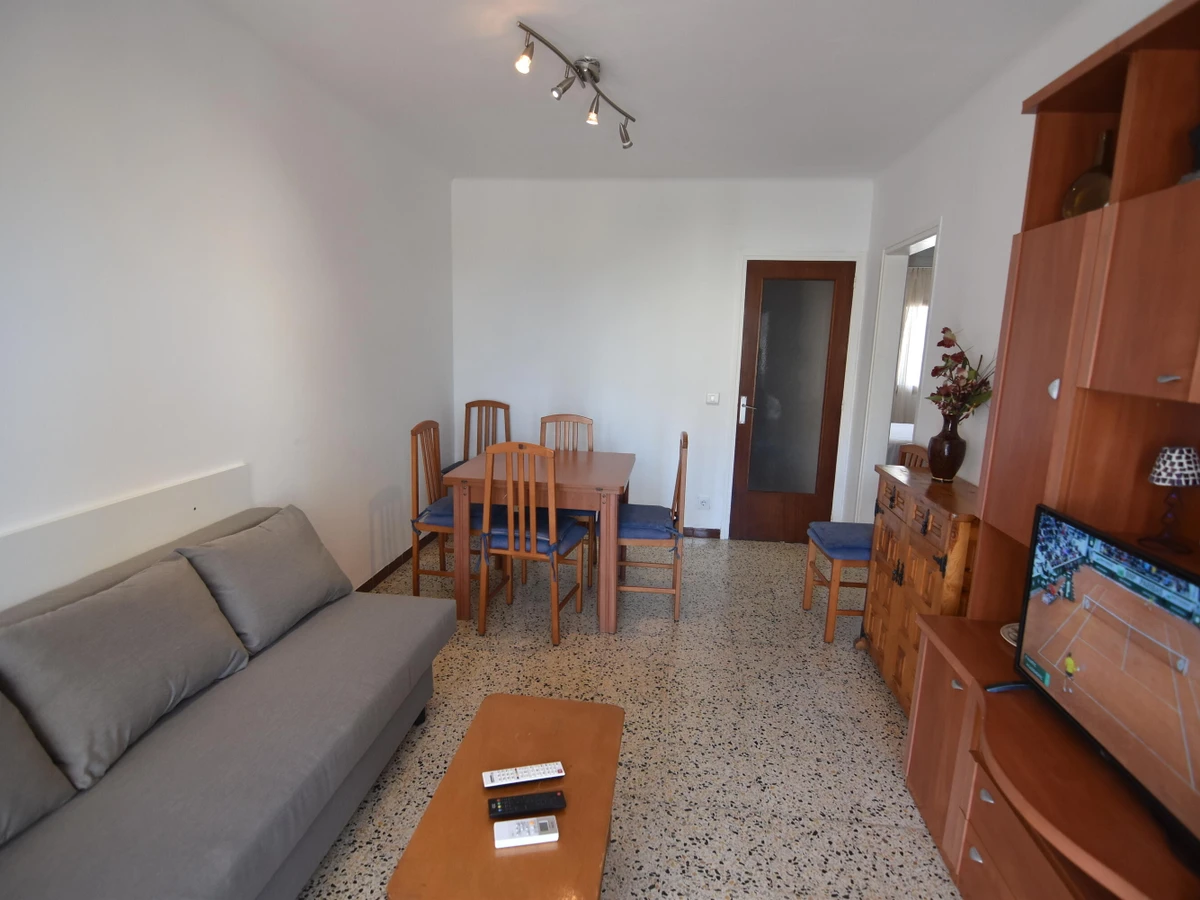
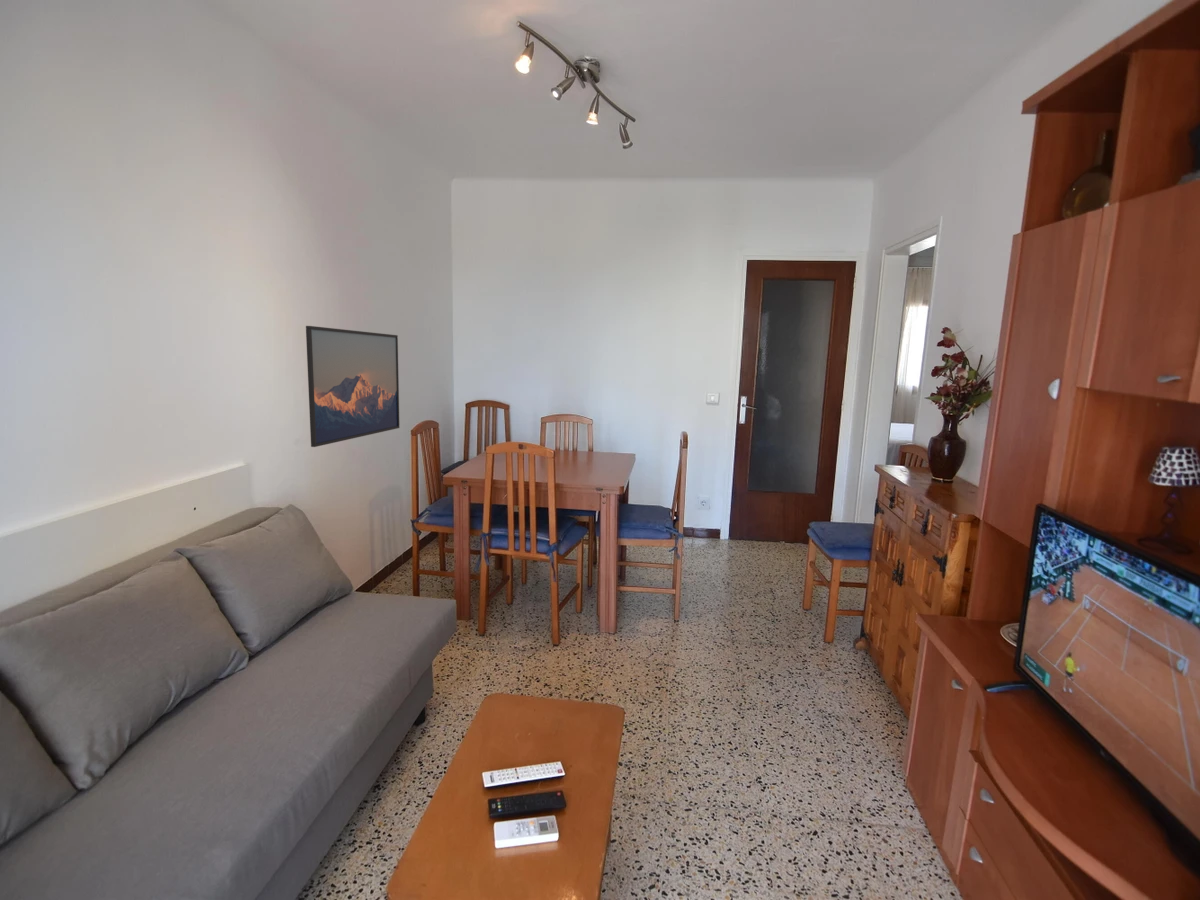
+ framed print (359, 384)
